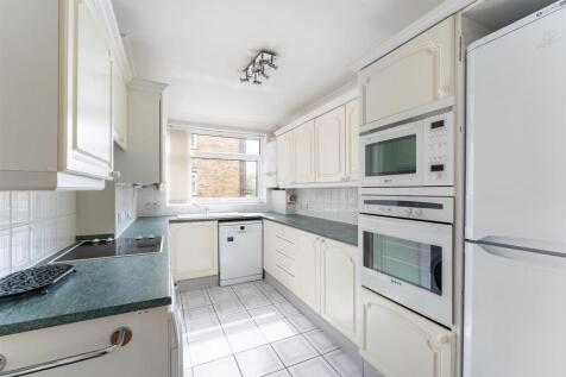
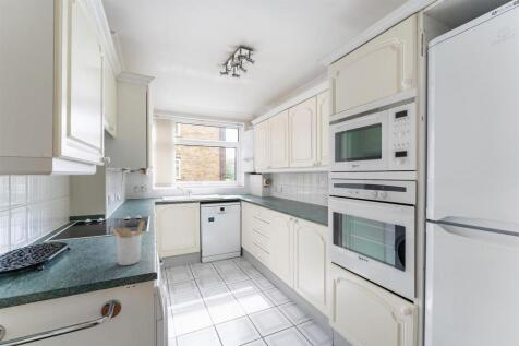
+ utensil holder (126, 242)
